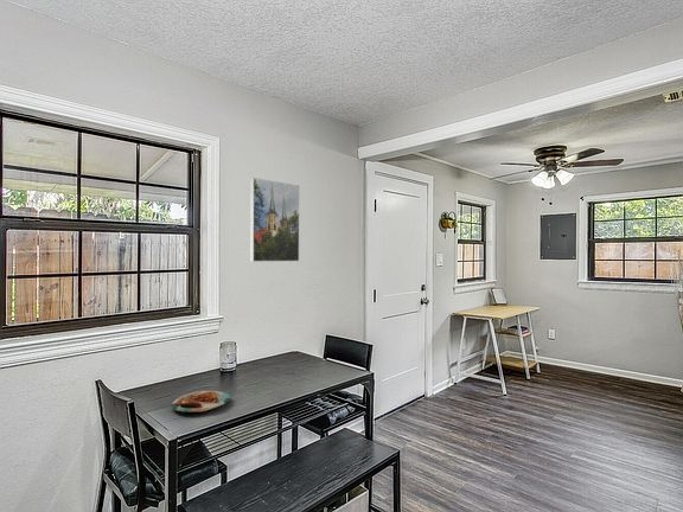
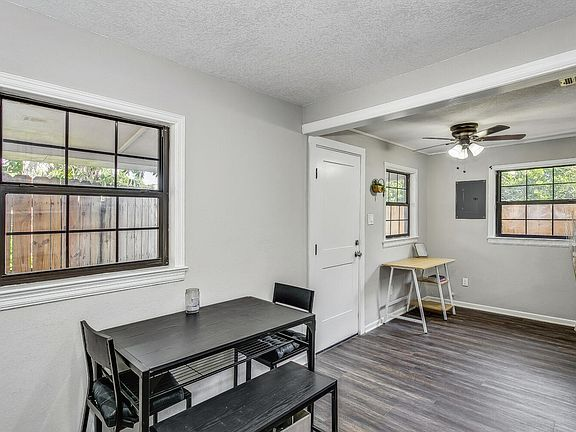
- plate (200, 401)
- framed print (275, 222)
